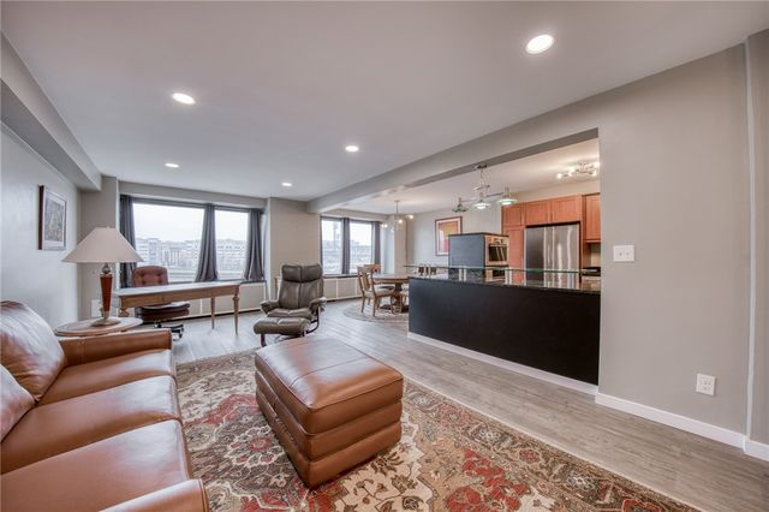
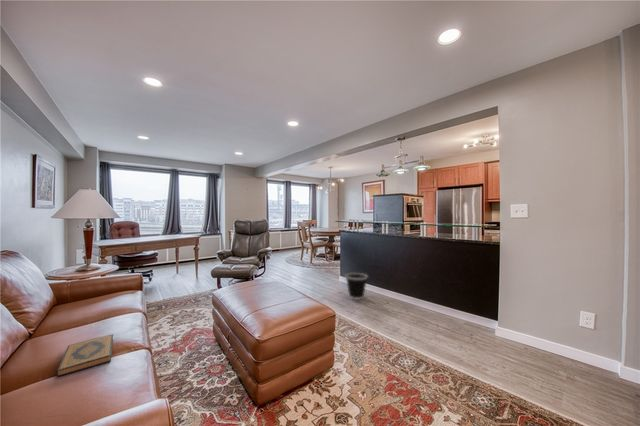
+ hardback book (88, 353)
+ wastebasket (356, 286)
